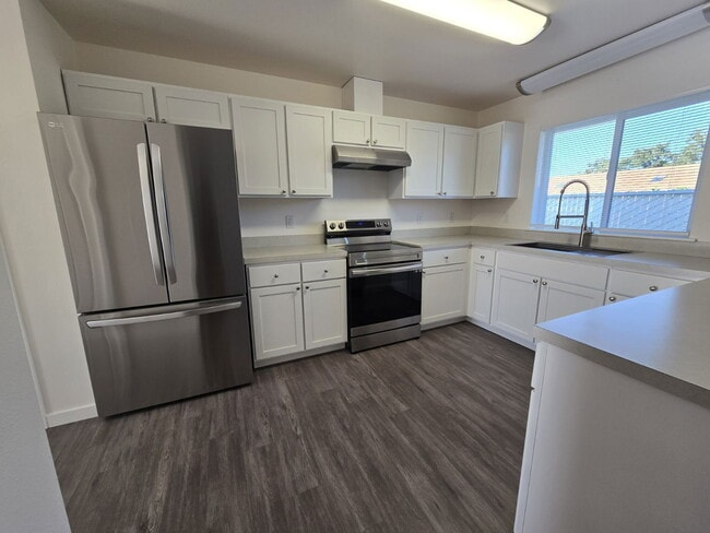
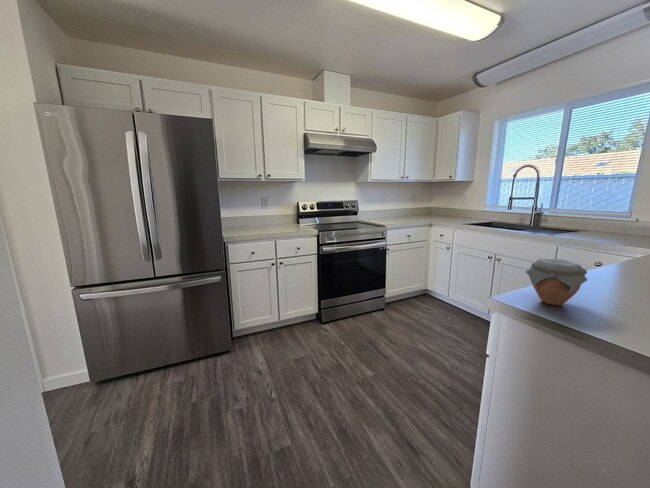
+ jar (554, 281)
